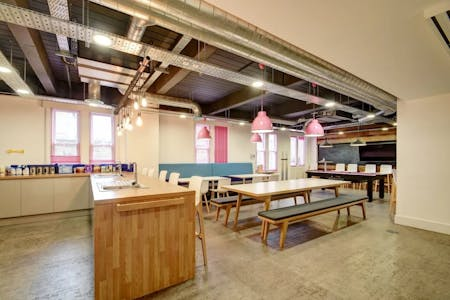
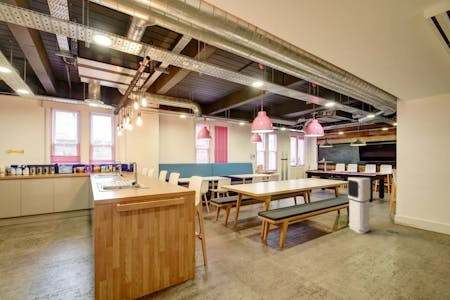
+ air purifier (361, 204)
